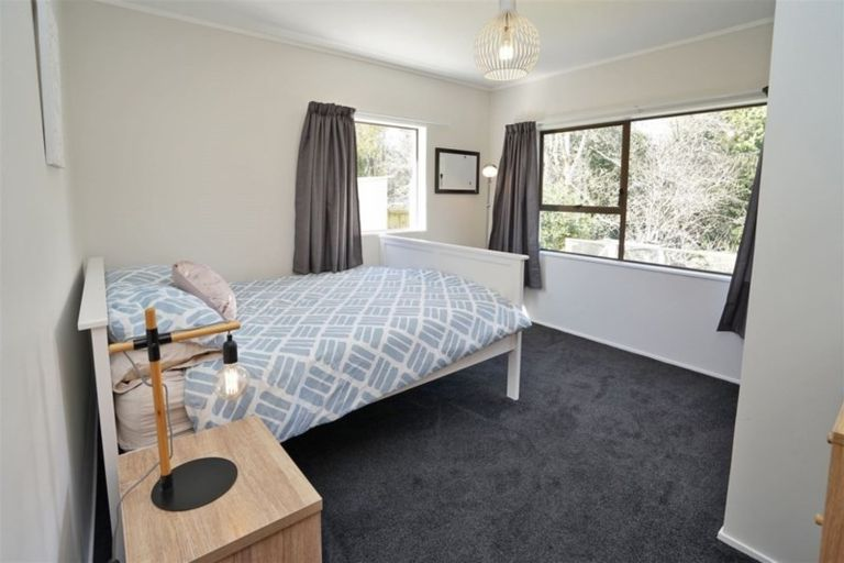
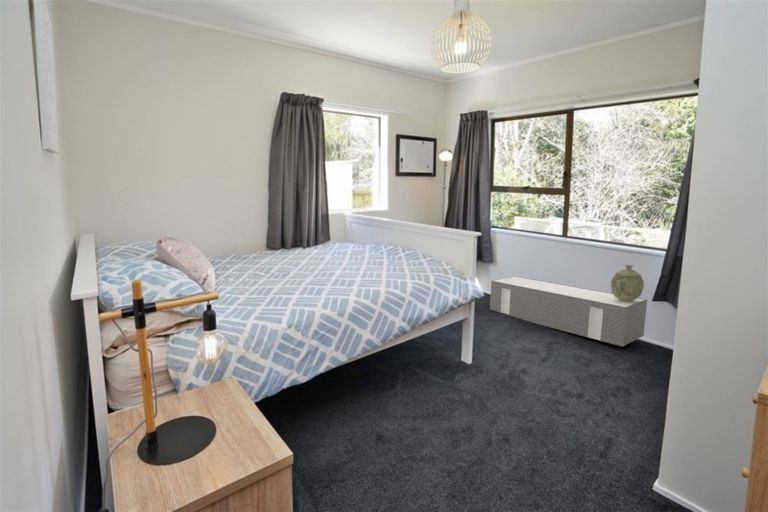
+ architectural model (560, 305)
+ decorative vase (627, 283)
